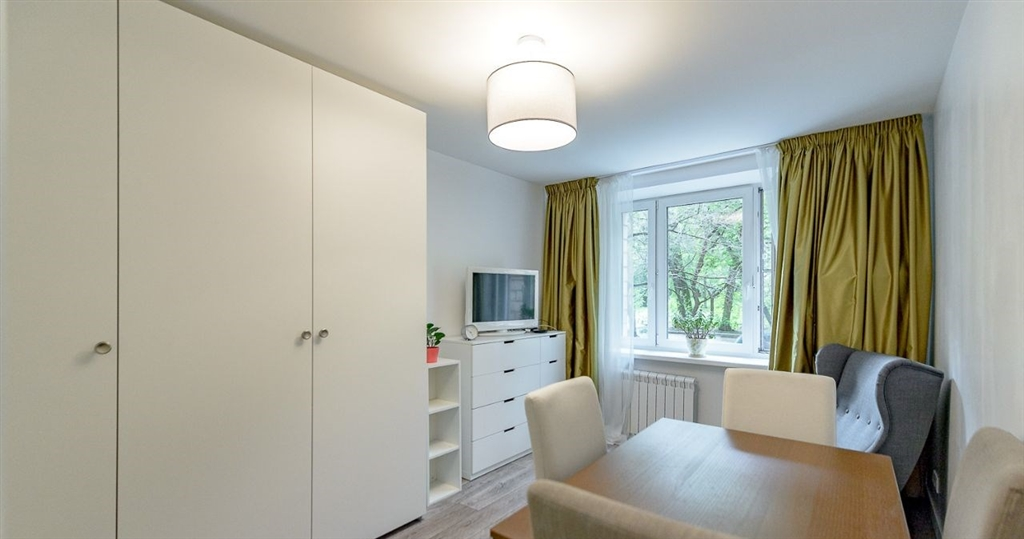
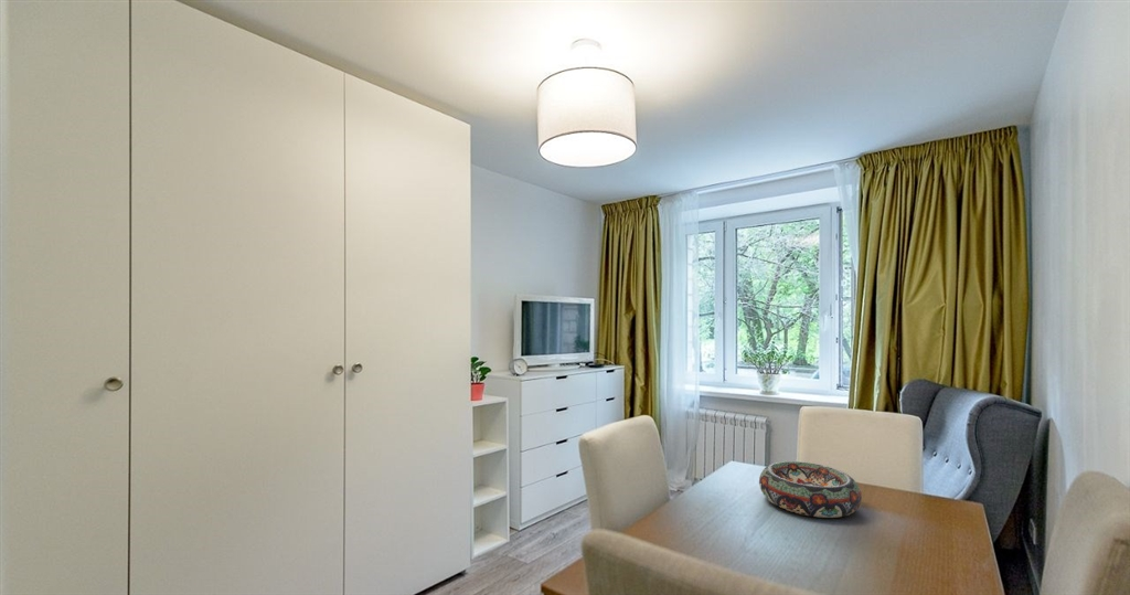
+ decorative bowl (808, 488)
